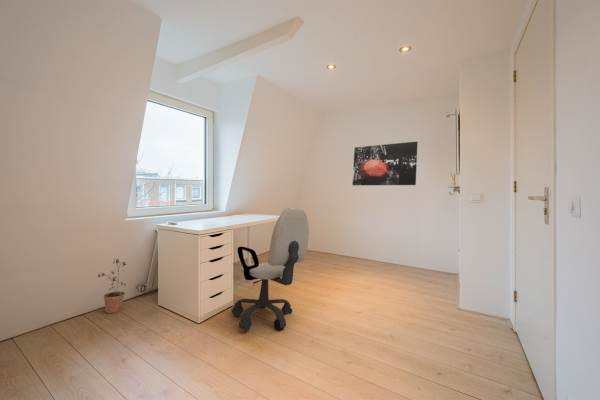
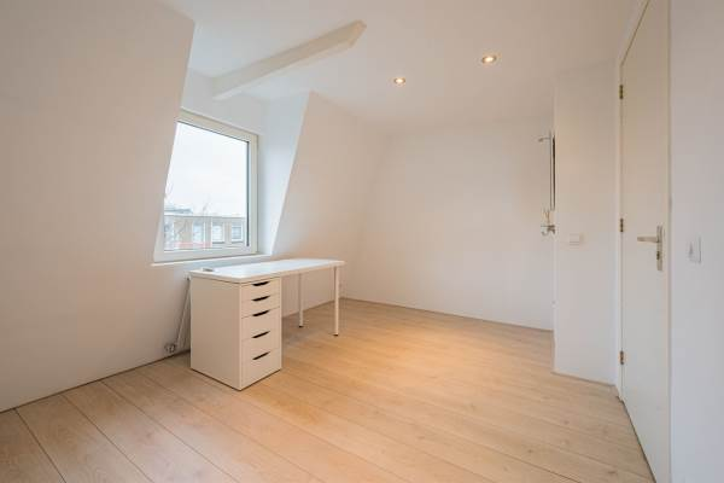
- potted plant (113, 286)
- wall art (382, 164)
- office chair (270, 263)
